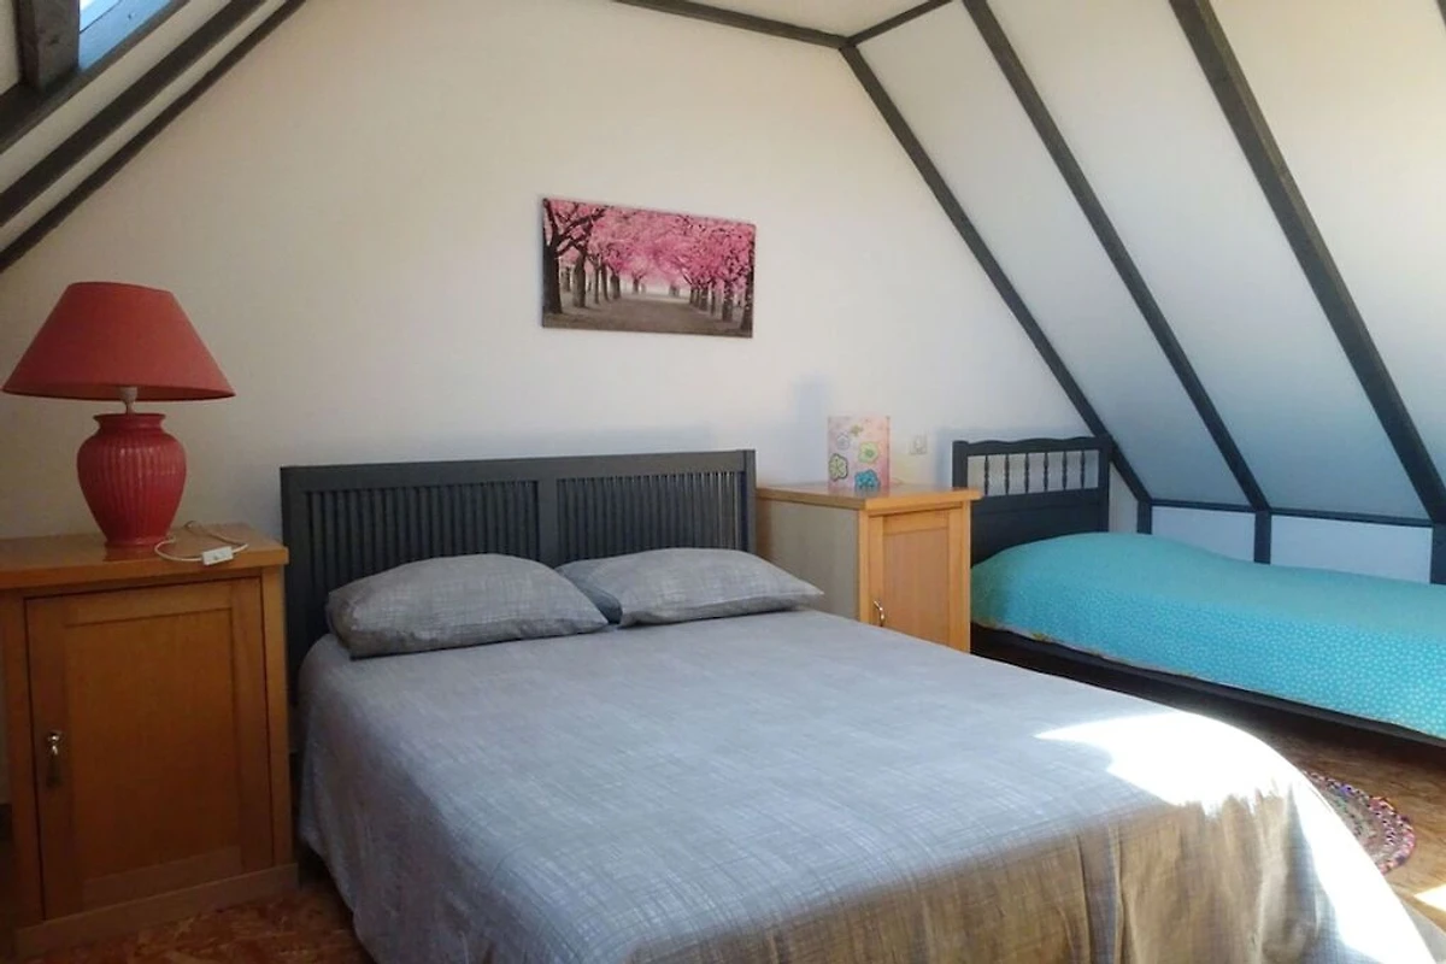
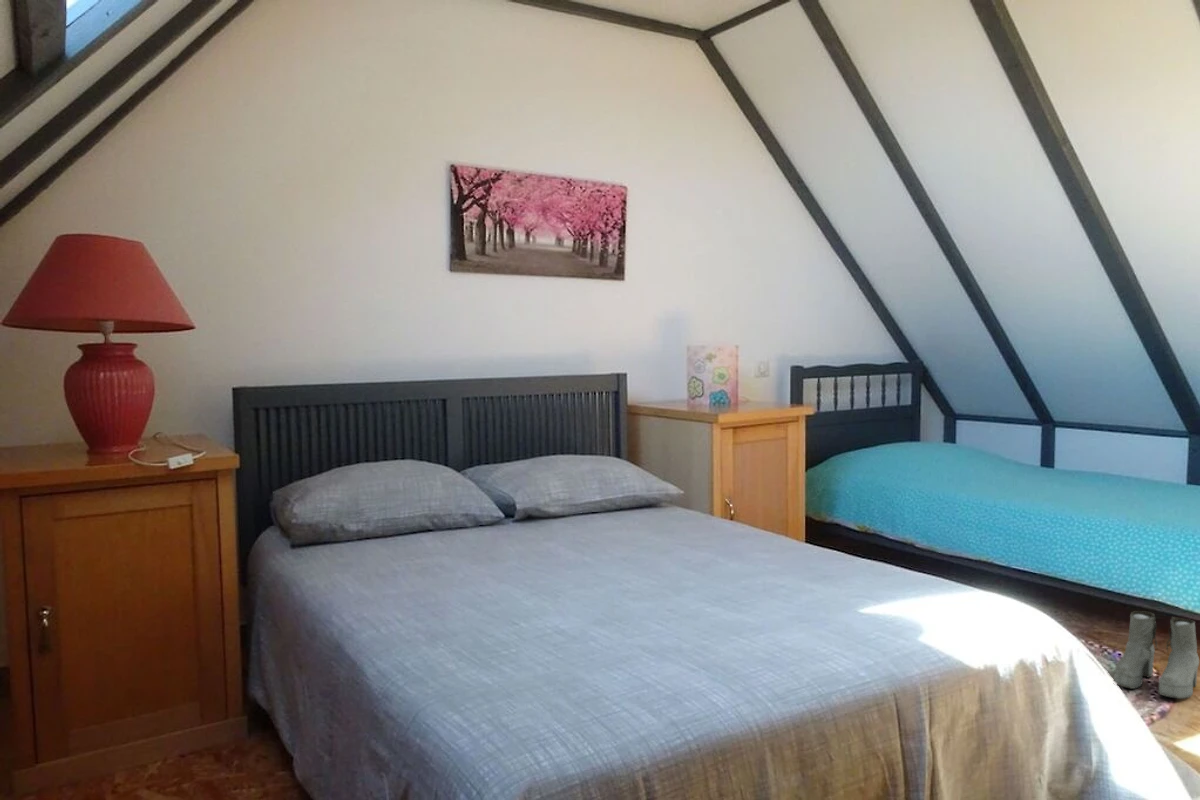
+ boots (1154, 652)
